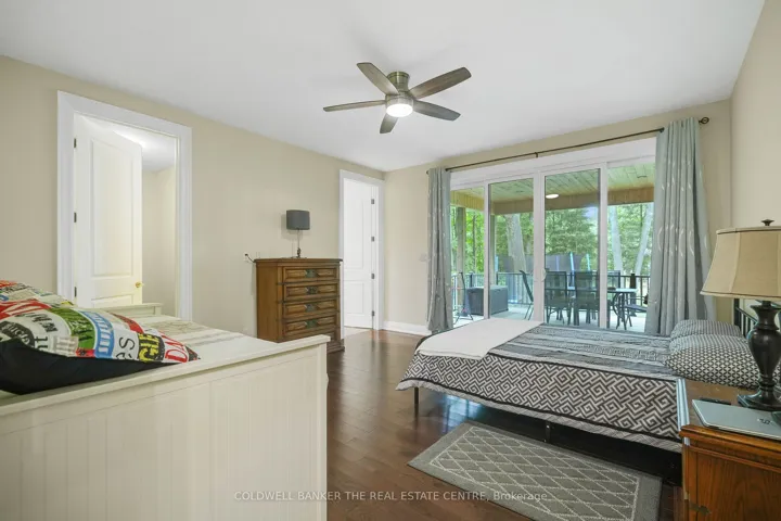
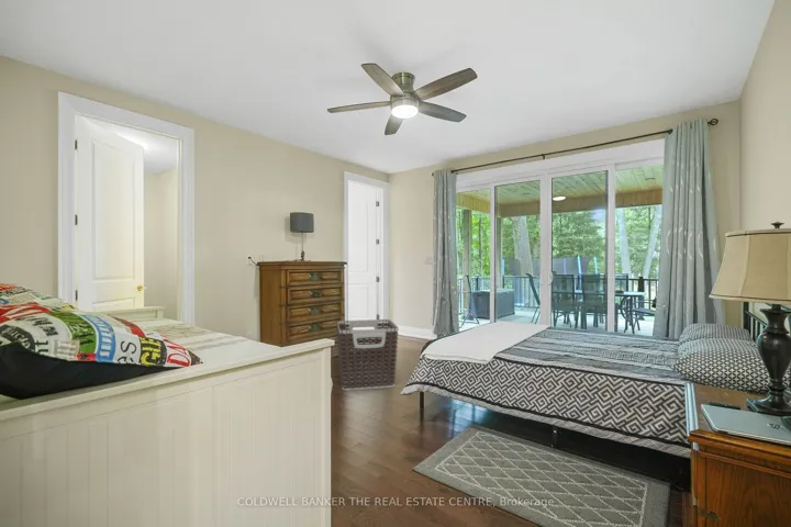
+ clothes hamper (366, 351)
